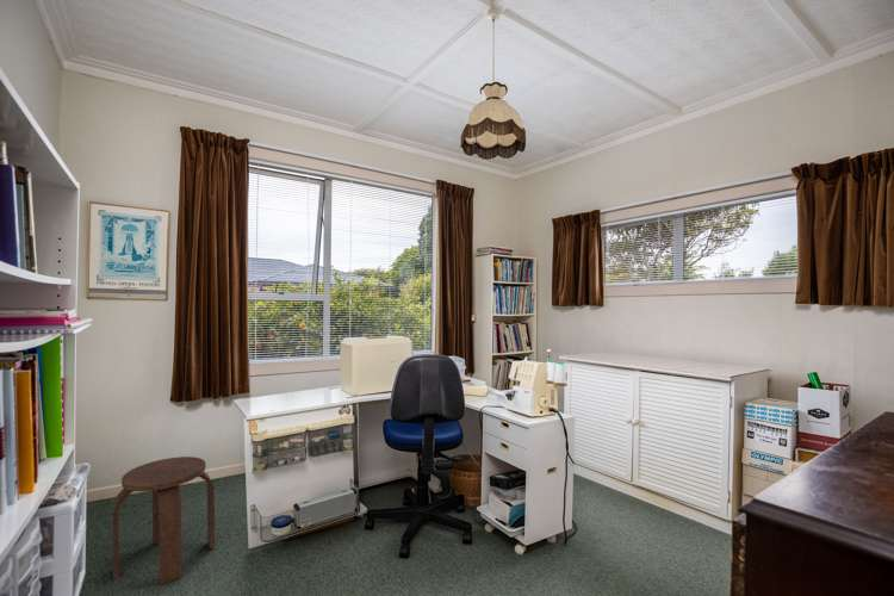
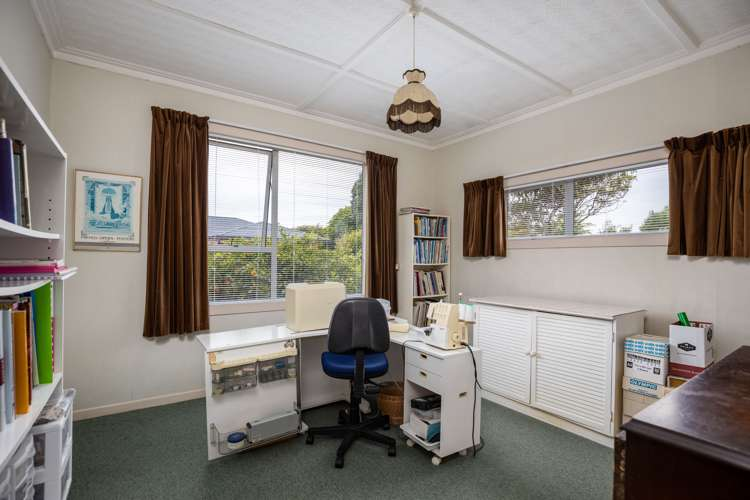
- stool (166, 514)
